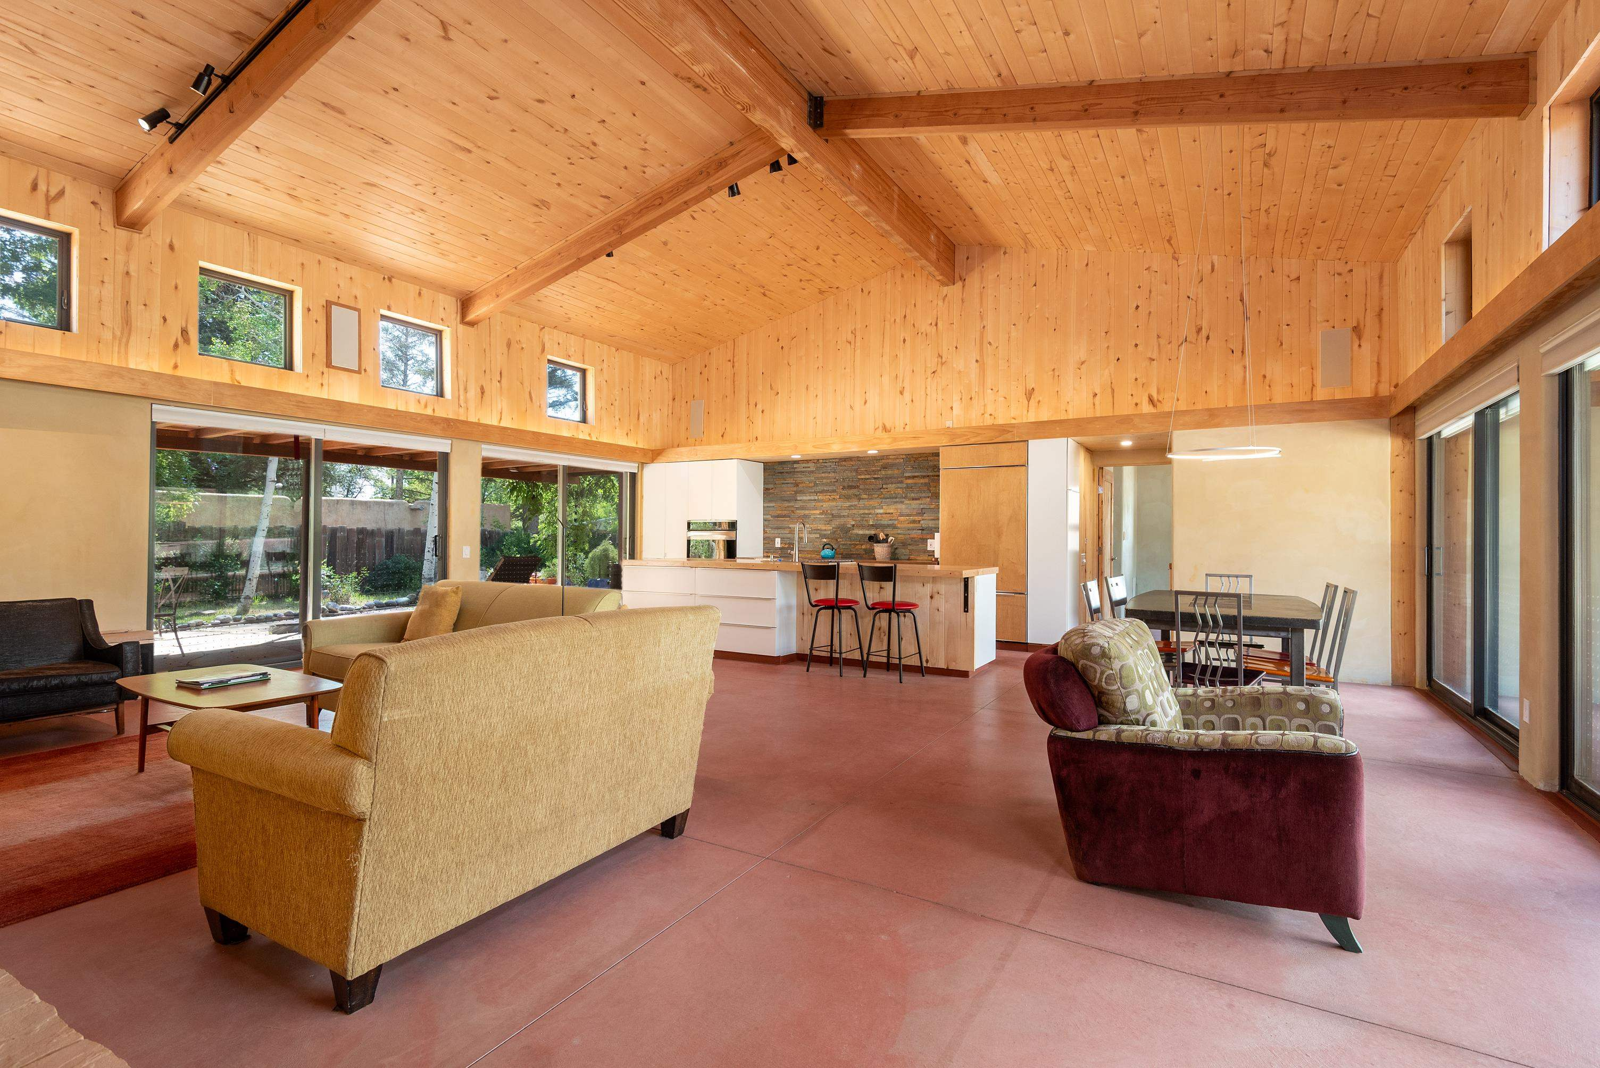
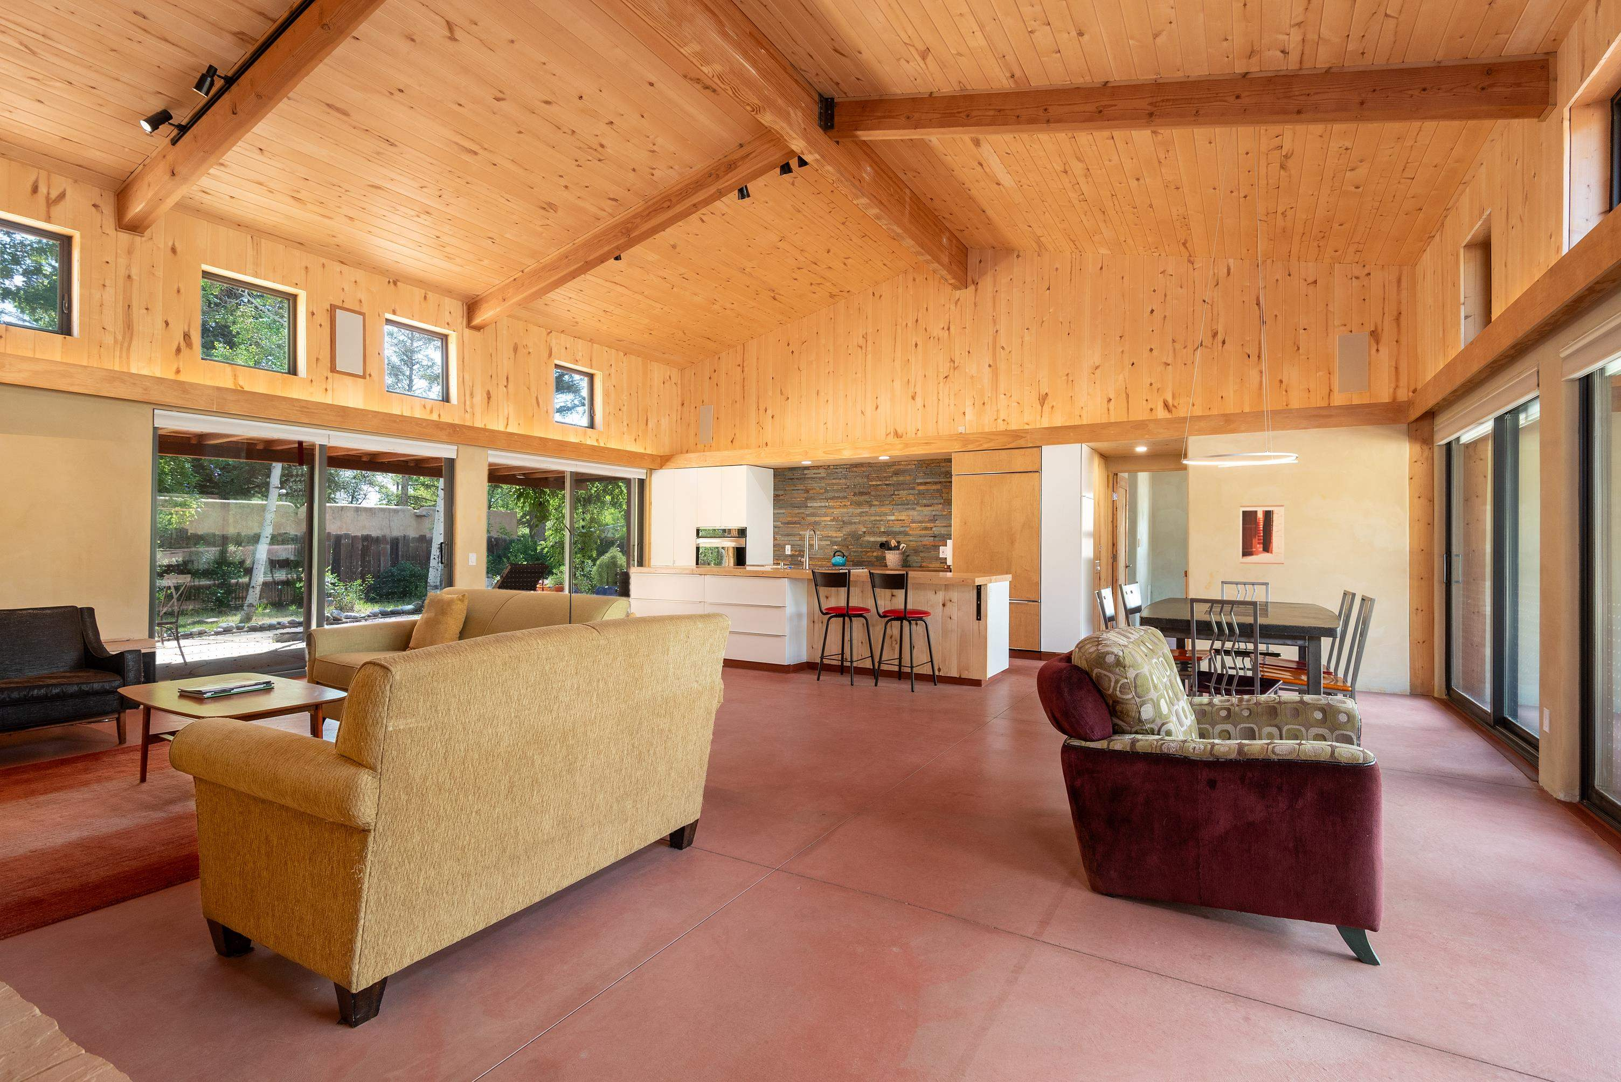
+ wall art (1261, 535)
